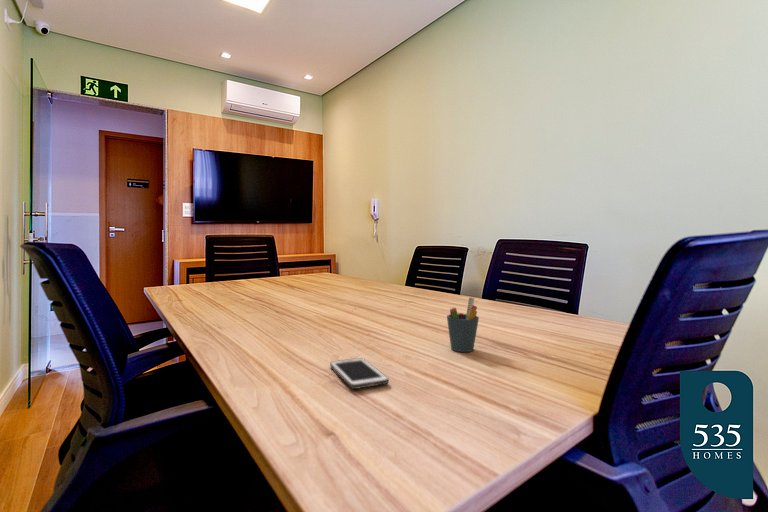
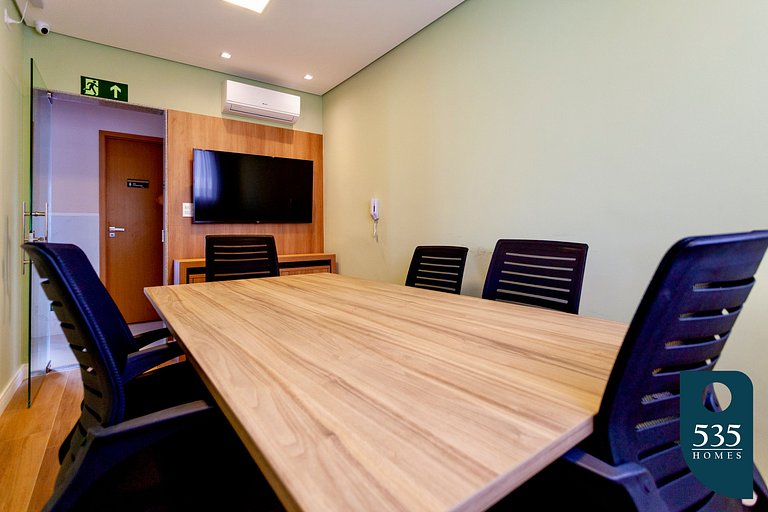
- cell phone (357, 372)
- pen holder (462, 324)
